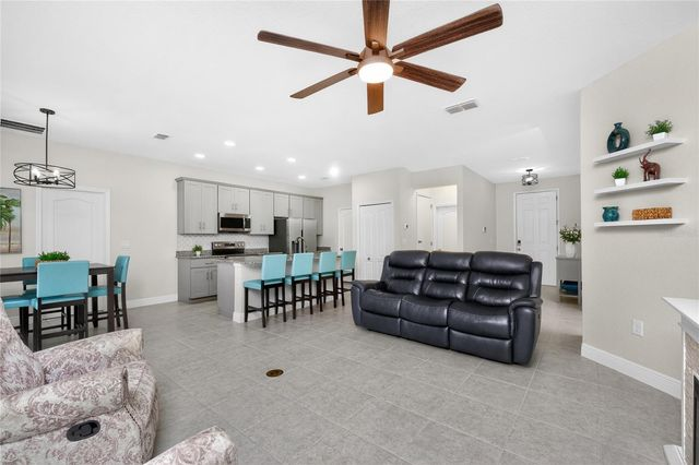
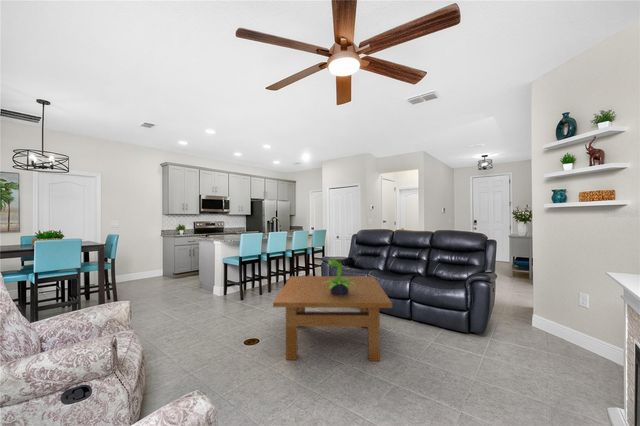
+ potted plant (339, 274)
+ table (332, 313)
